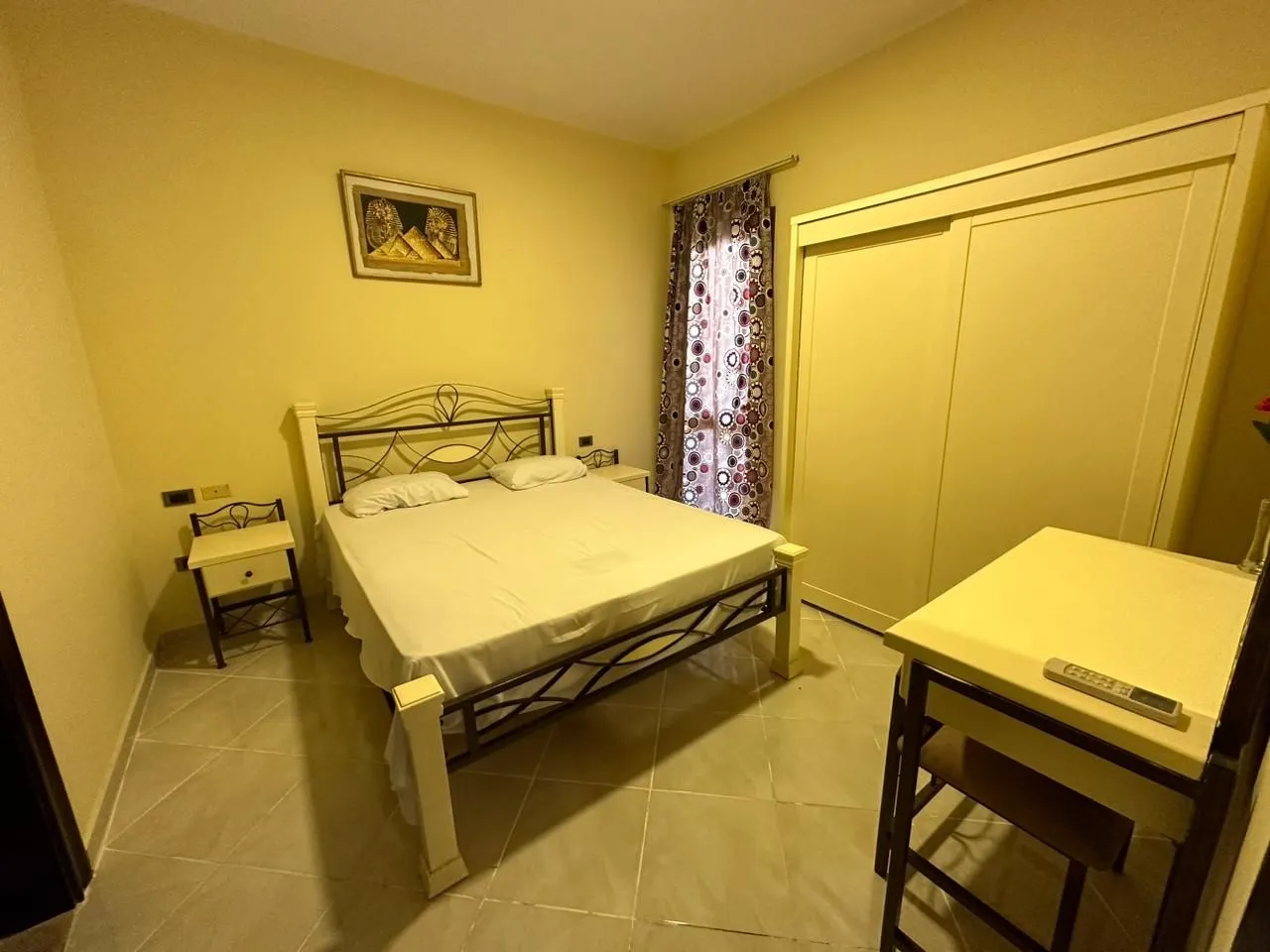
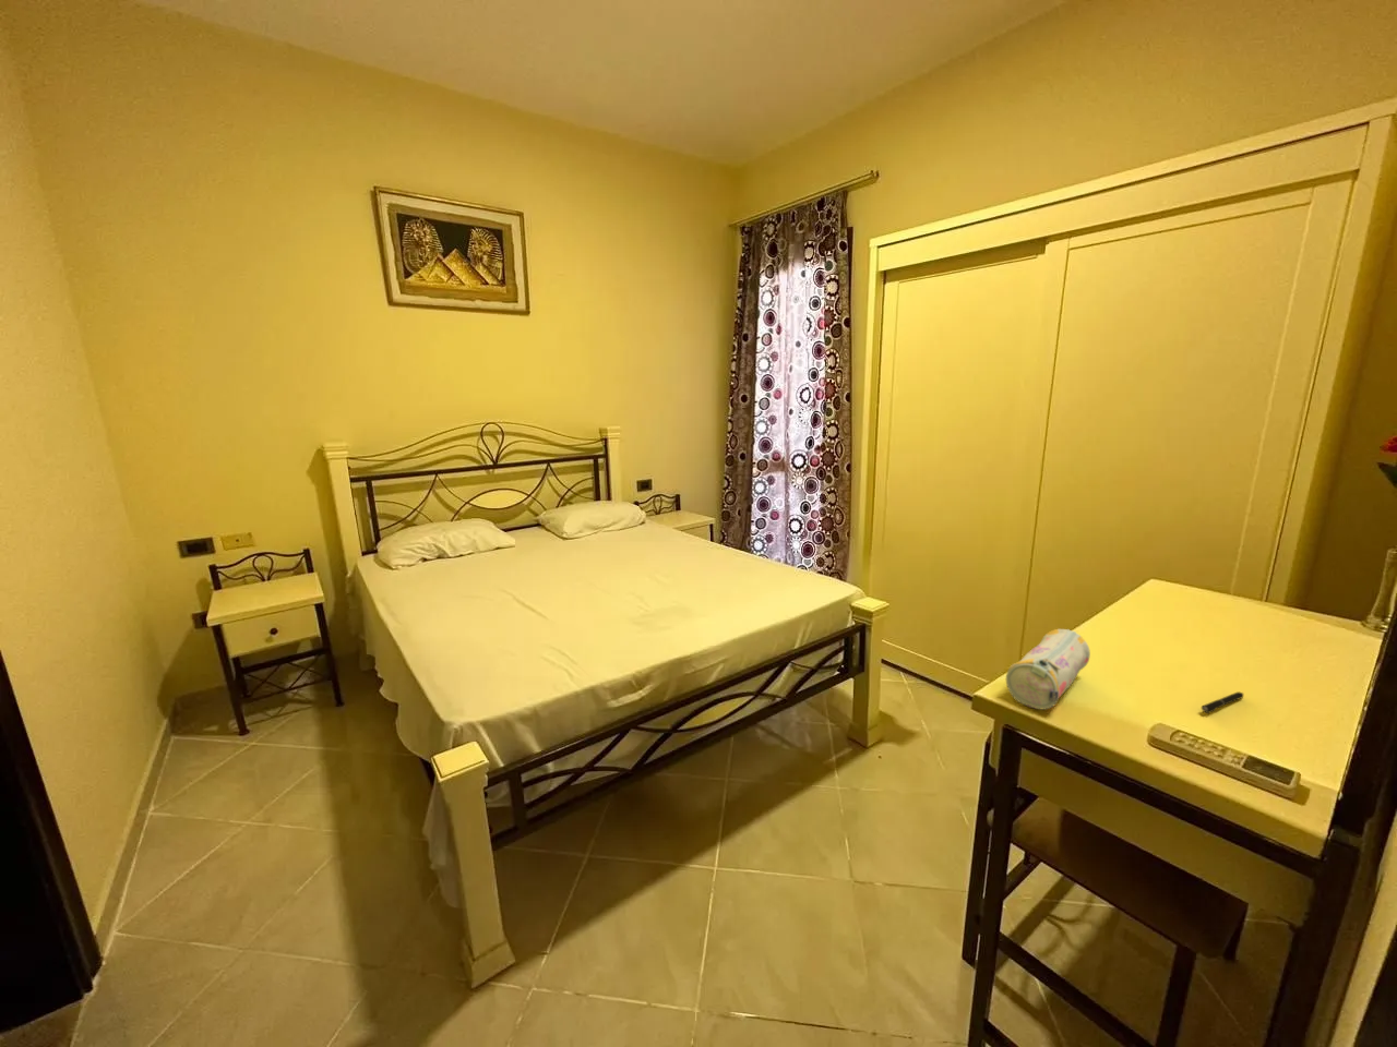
+ pen (1223, 701)
+ pencil case (1048, 665)
